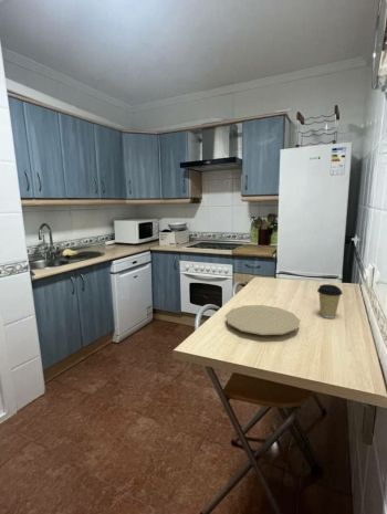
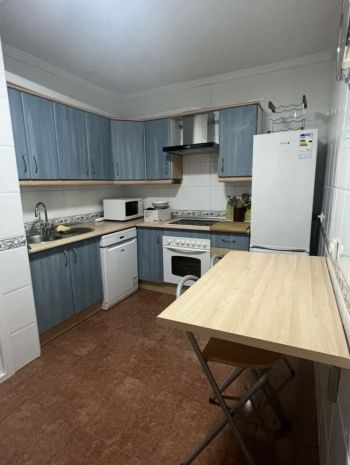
- plate (261, 321)
- coffee cup (328, 301)
